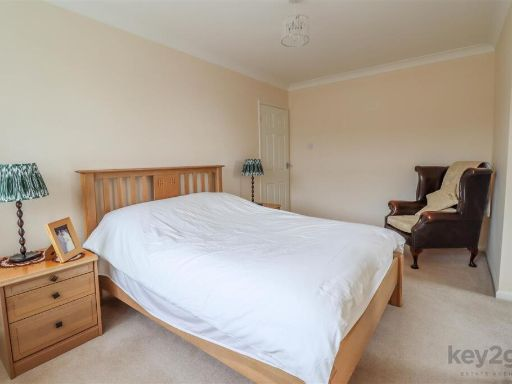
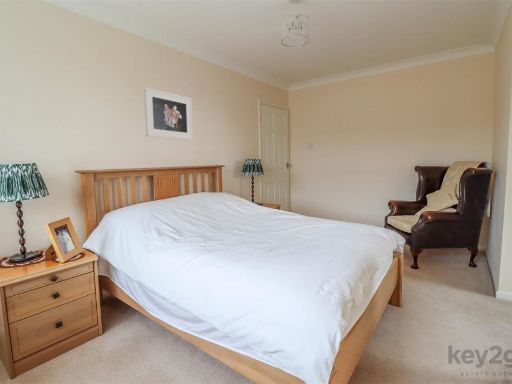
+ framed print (170, 115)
